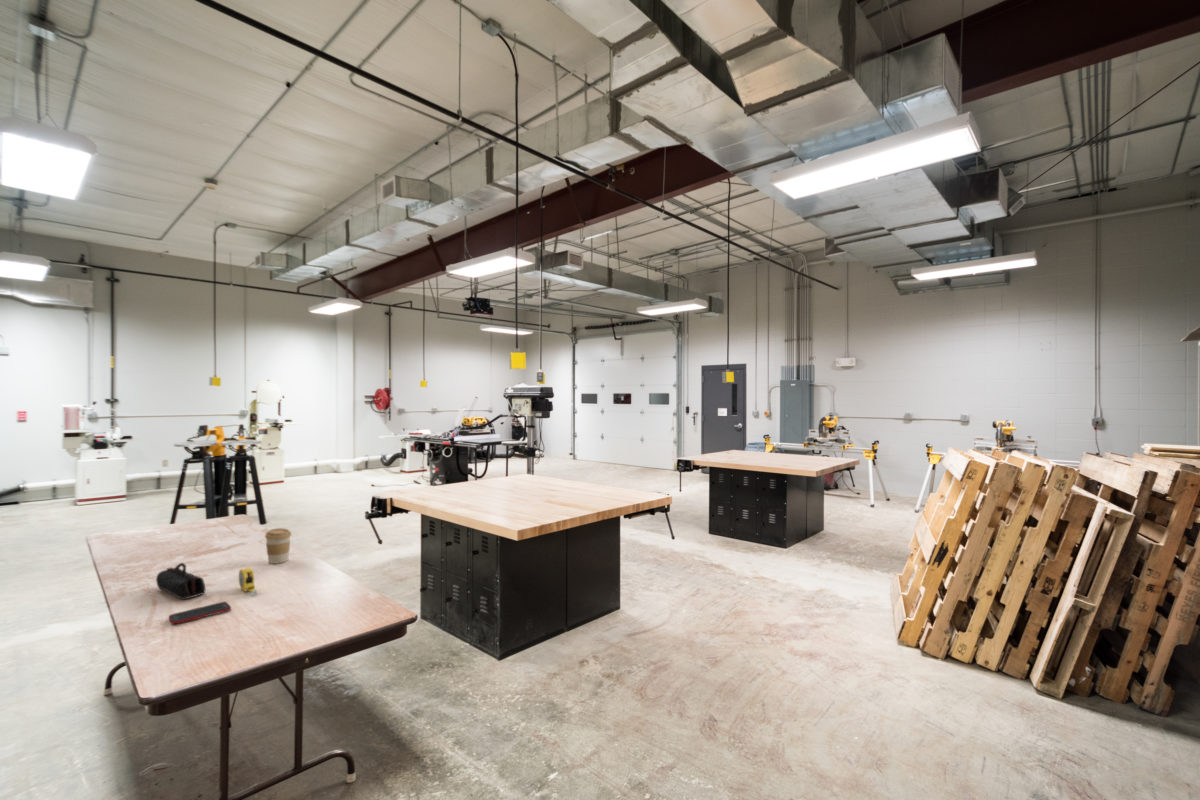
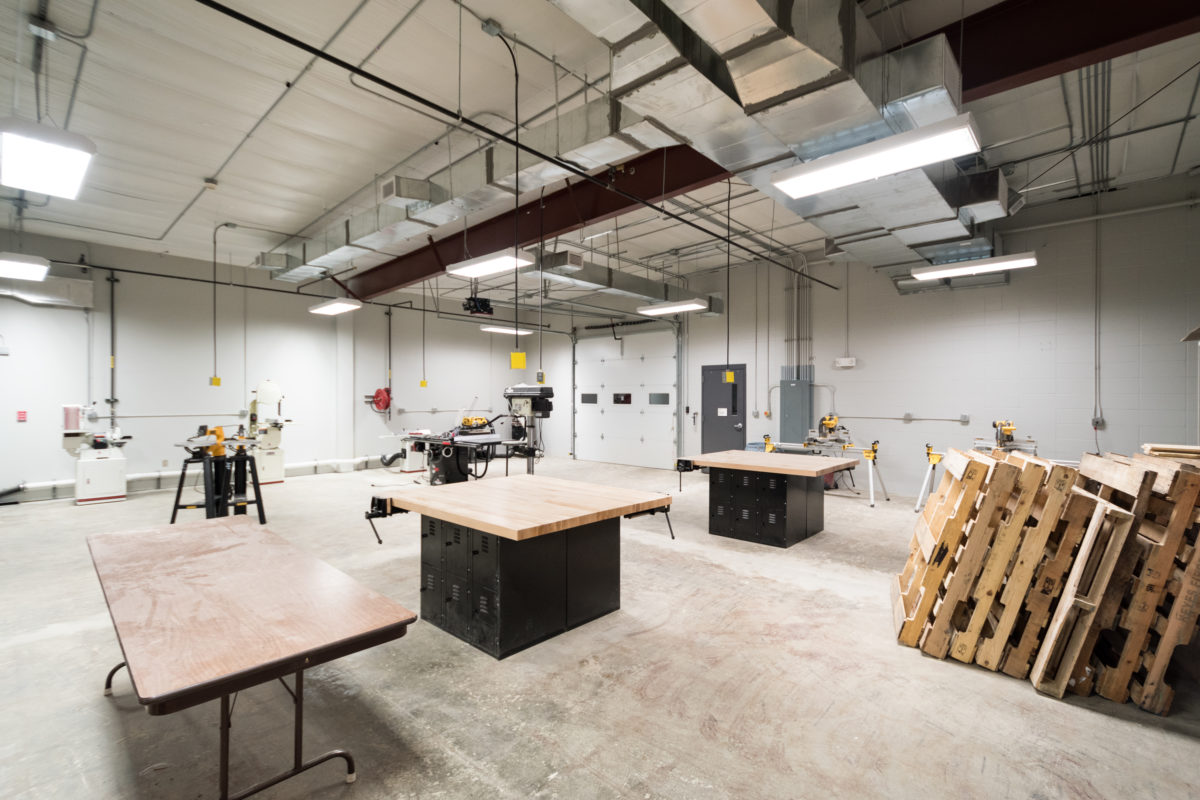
- pencil case (180, 577)
- cell phone (200, 612)
- coffee cup (278, 545)
- tape measure (249, 580)
